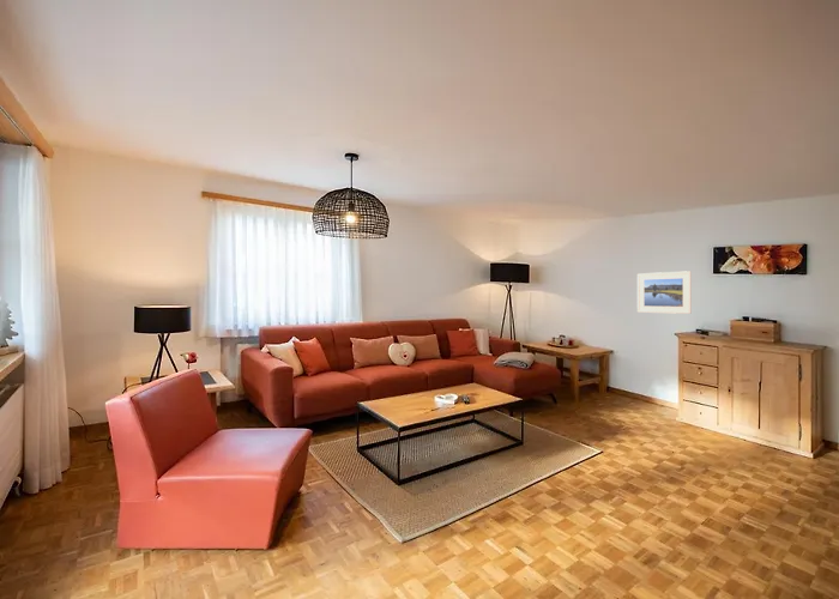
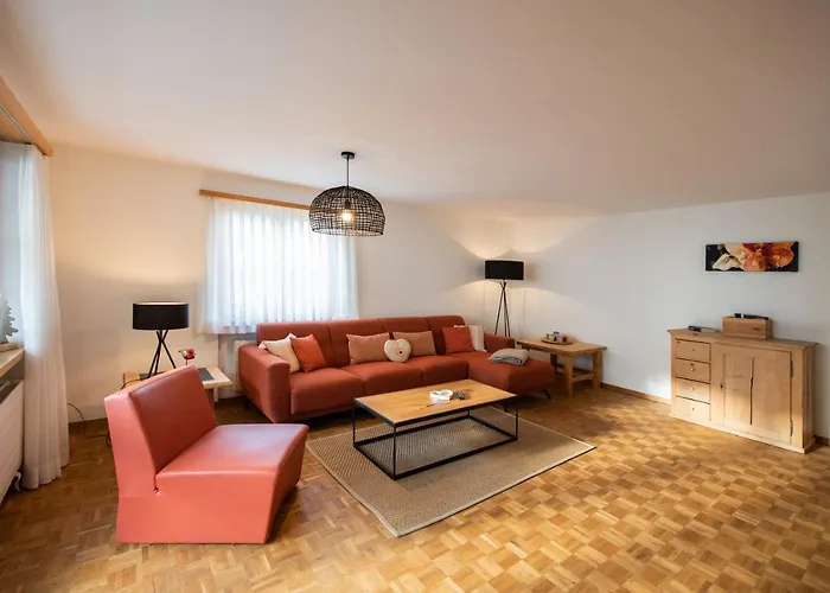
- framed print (663, 292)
